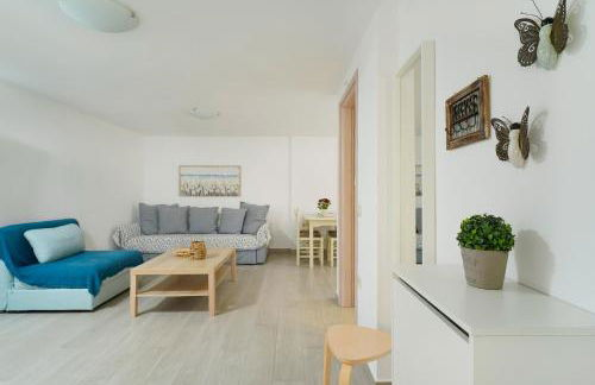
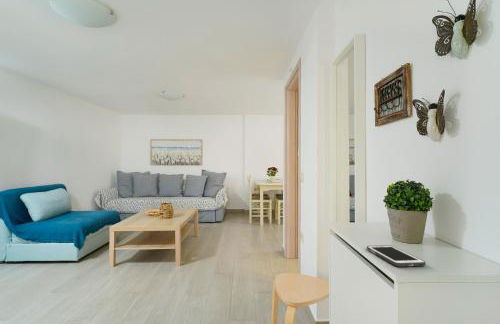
+ cell phone (393, 255)
